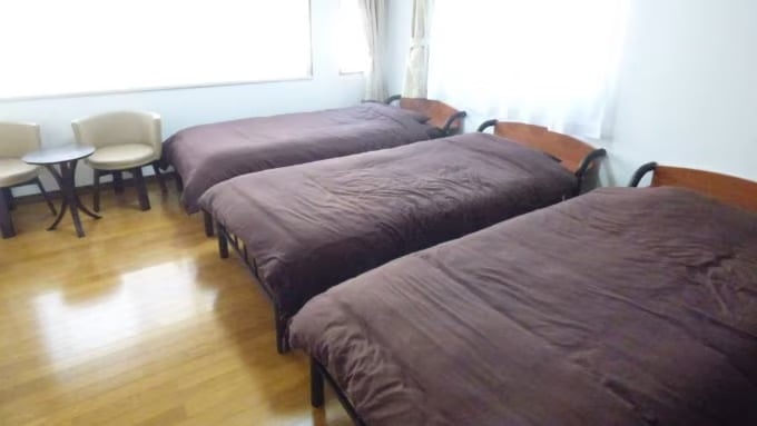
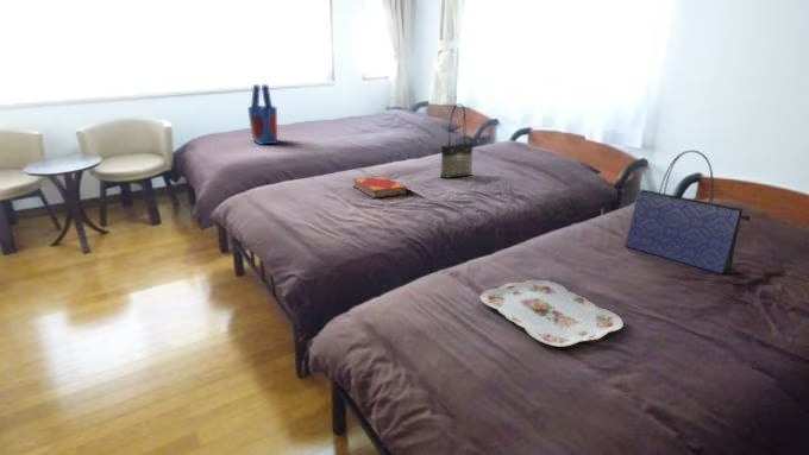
+ tote bag (262, 113)
+ tote bag (689, 206)
+ serving tray (547, 310)
+ tote bag (457, 144)
+ hardback book (378, 185)
